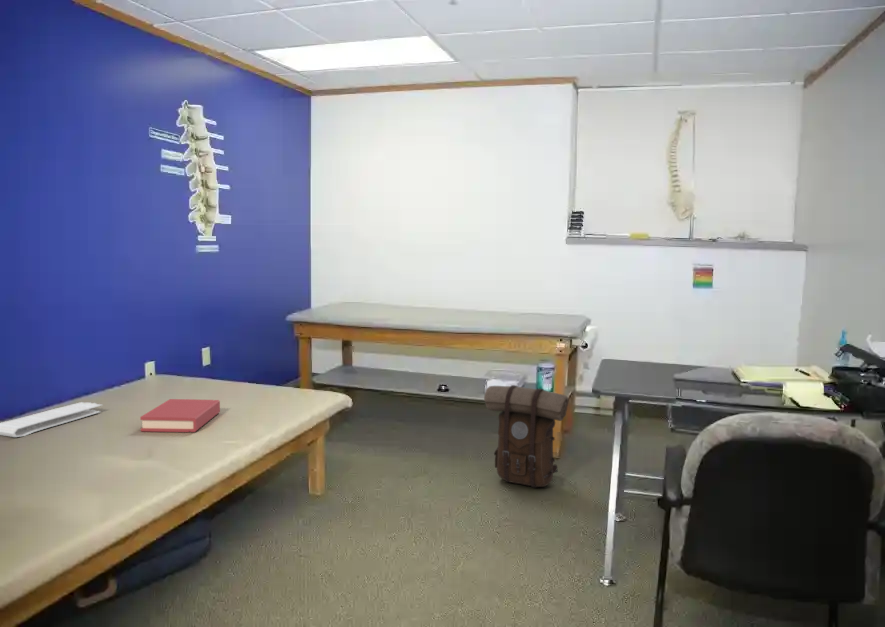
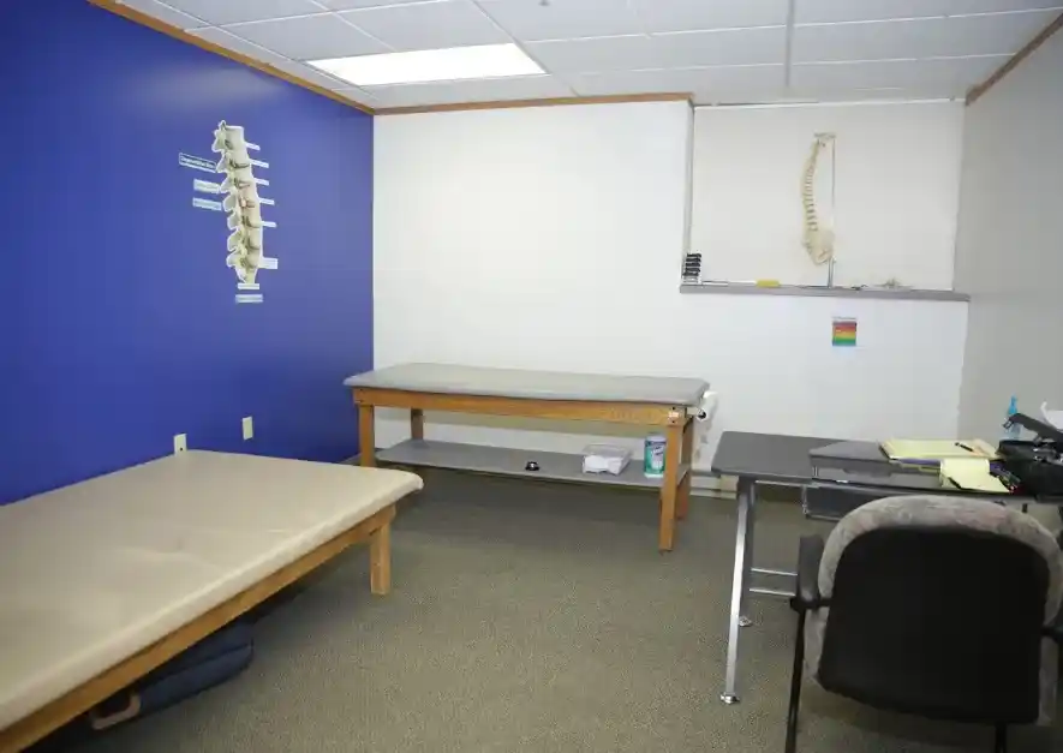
- hand towel (49, 418)
- backpack (529, 432)
- hardback book (182, 414)
